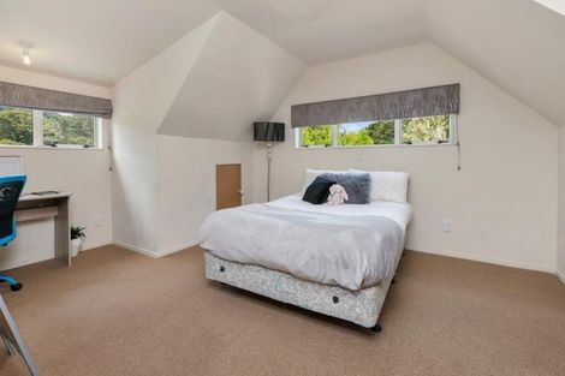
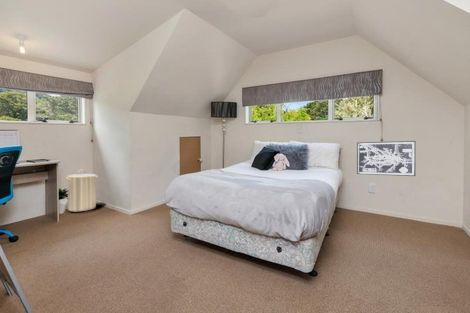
+ wall art (384, 158)
+ laundry hamper (82, 189)
